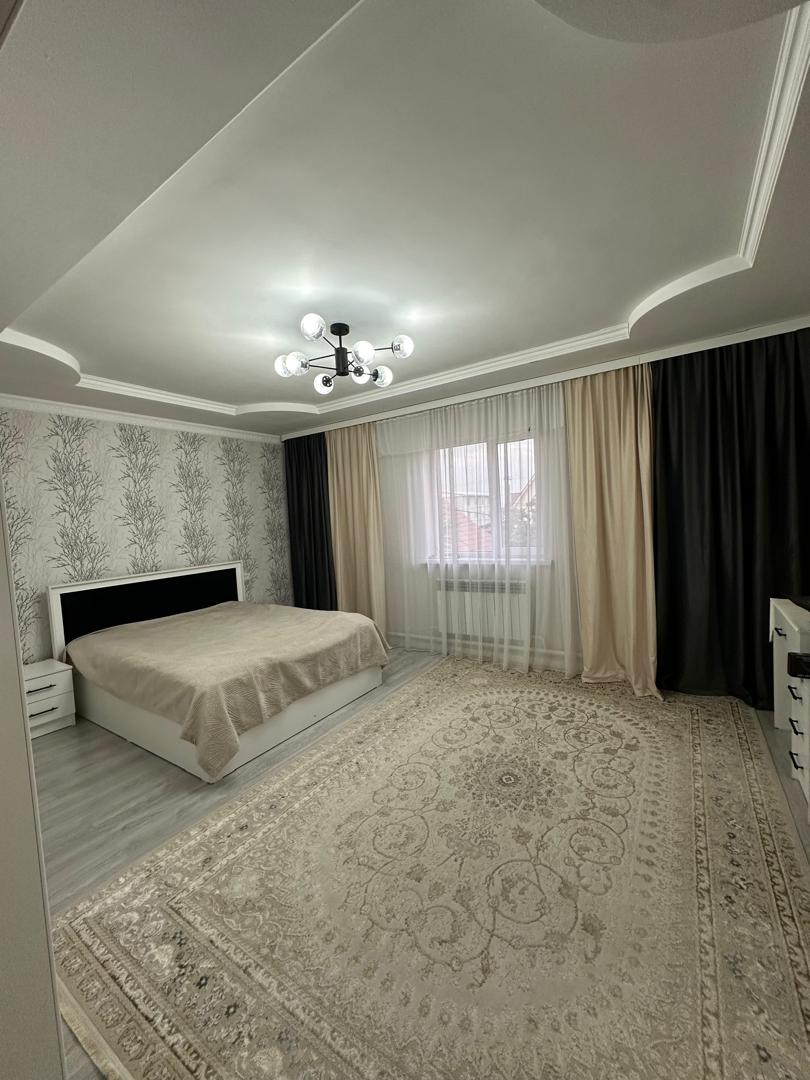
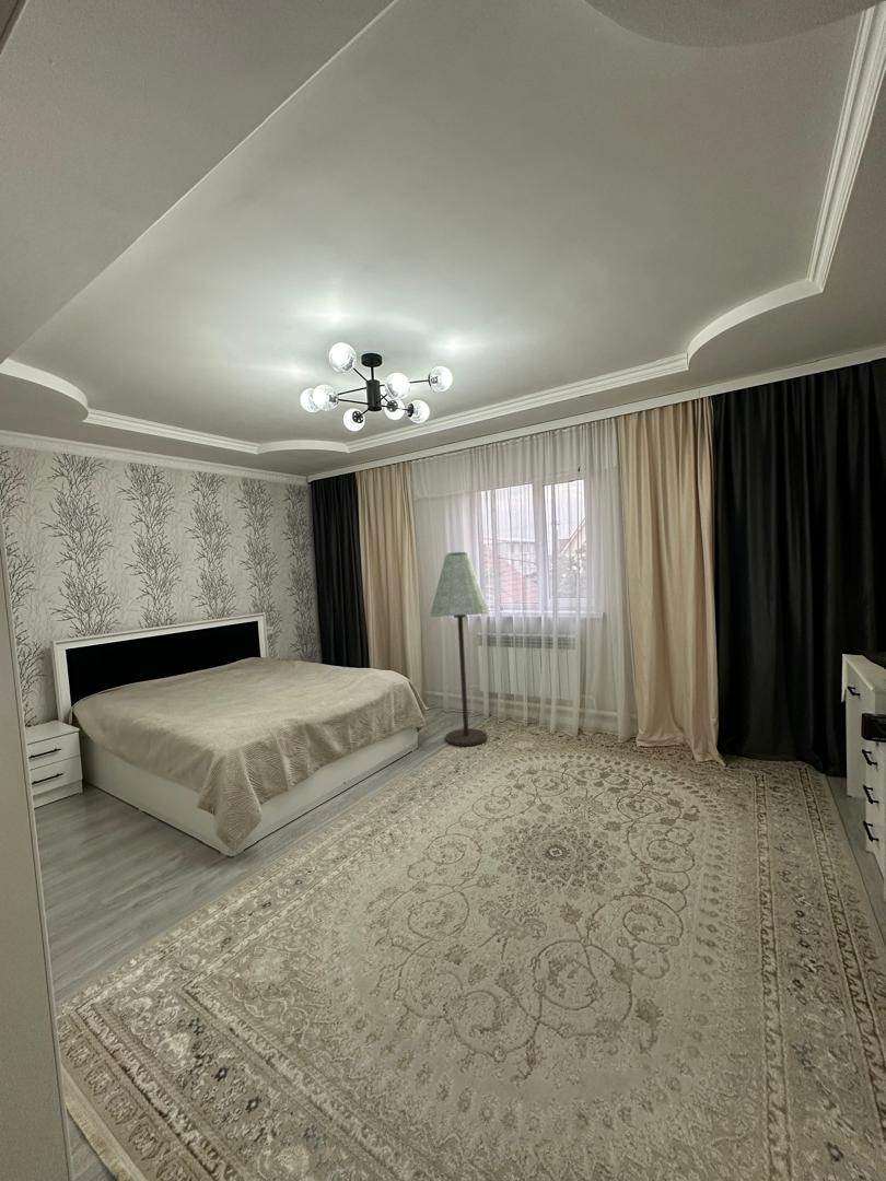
+ floor lamp (461, 645)
